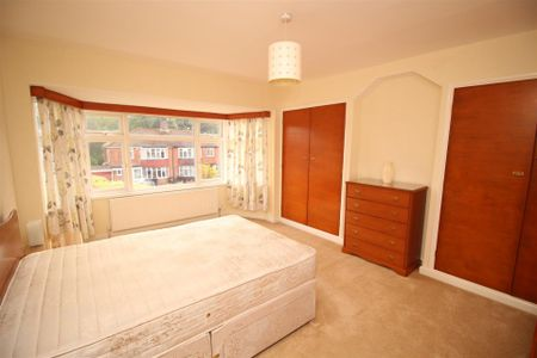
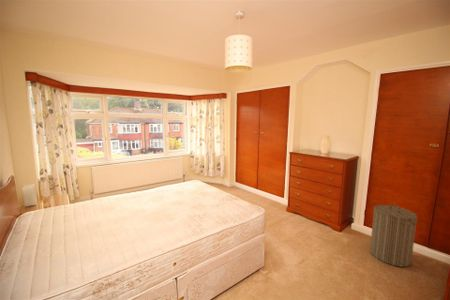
+ laundry hamper (392, 230)
